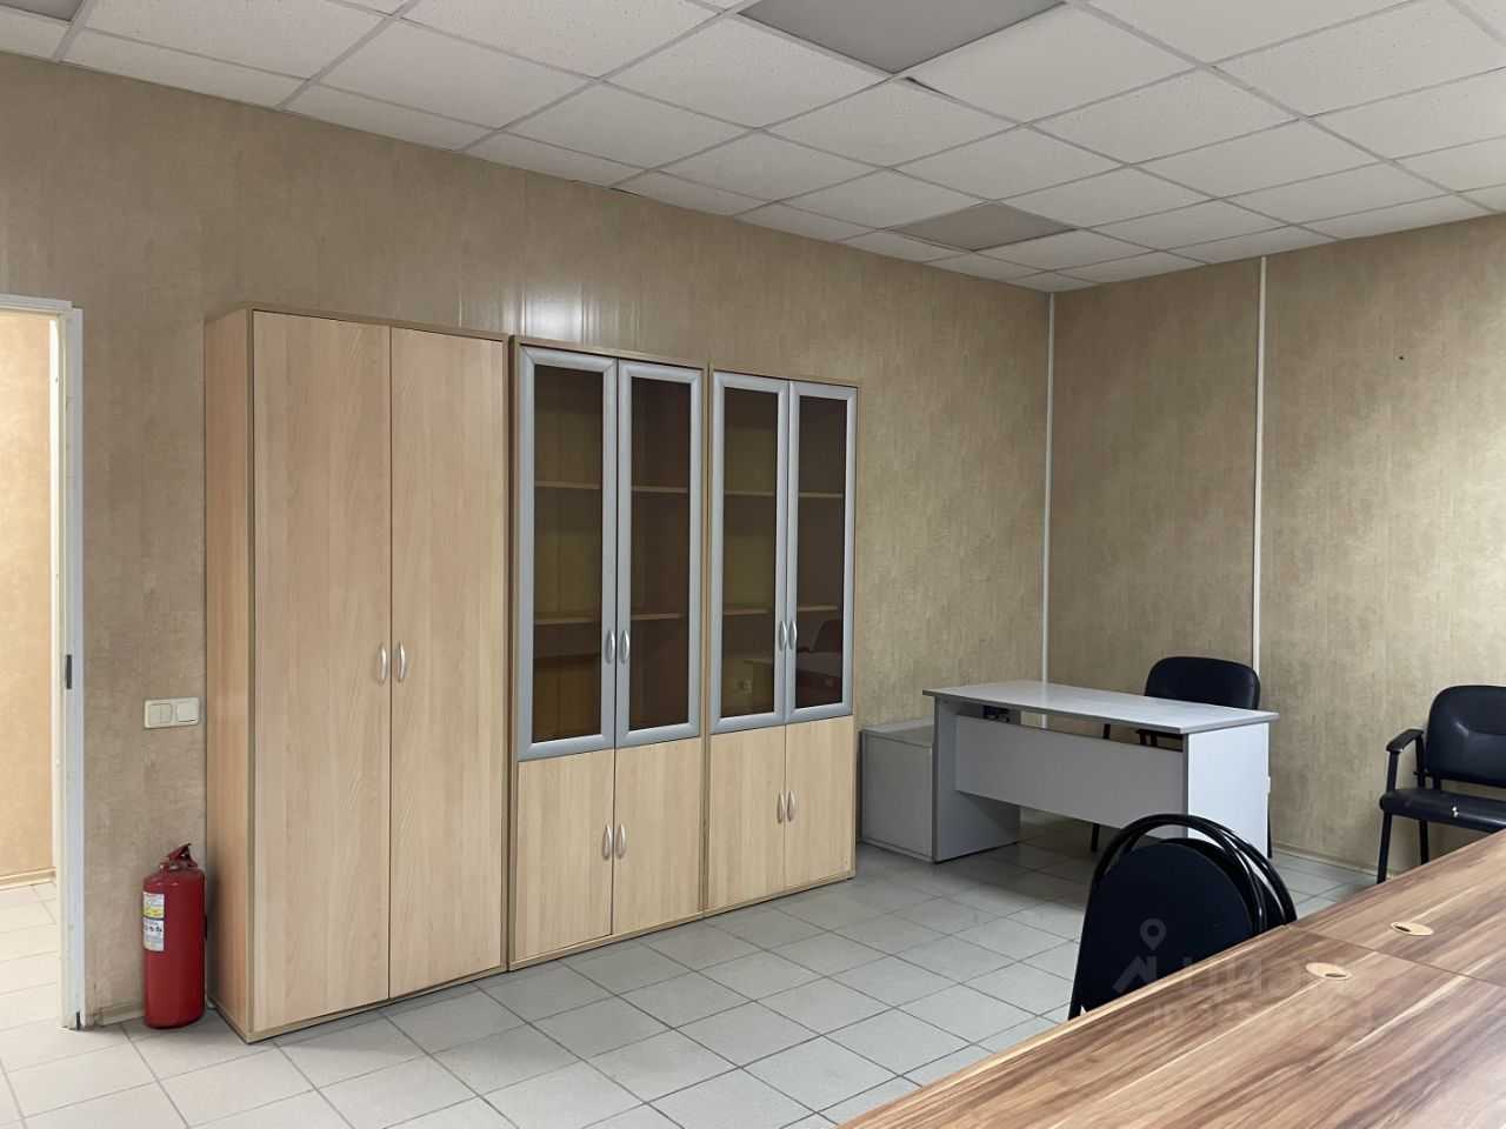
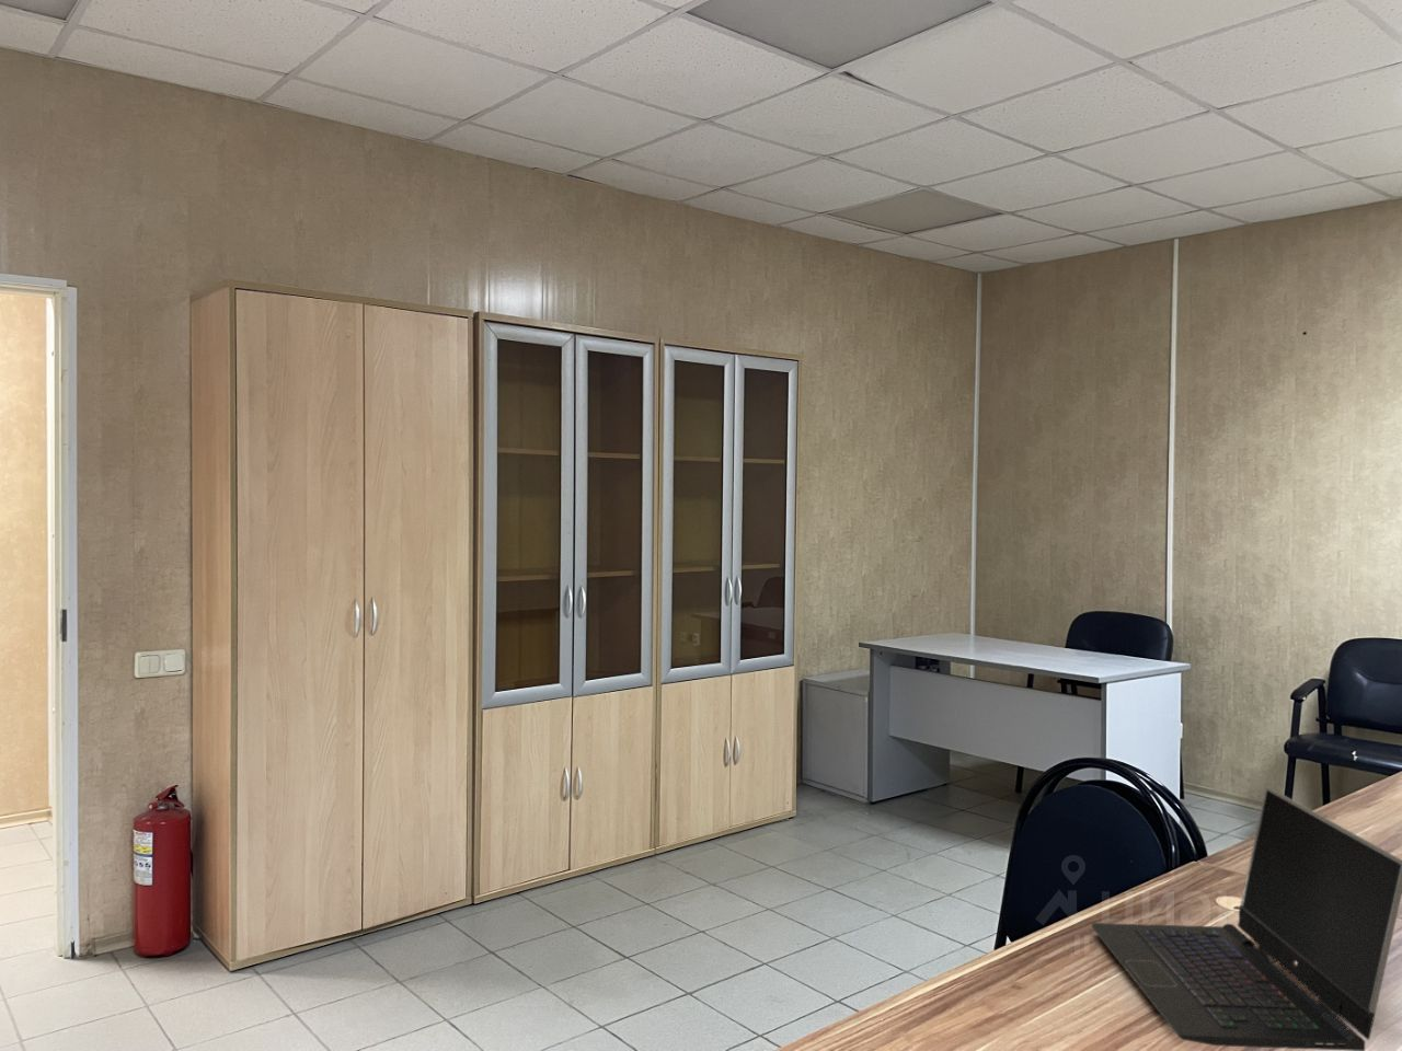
+ laptop computer (1240, 904)
